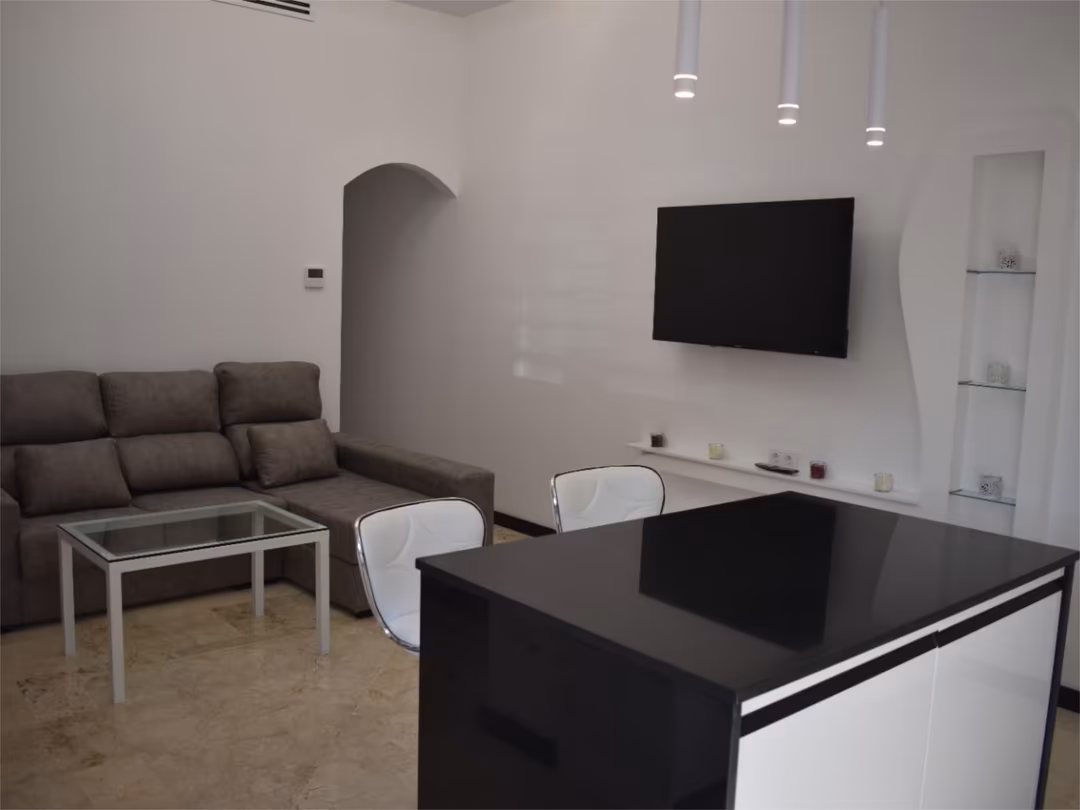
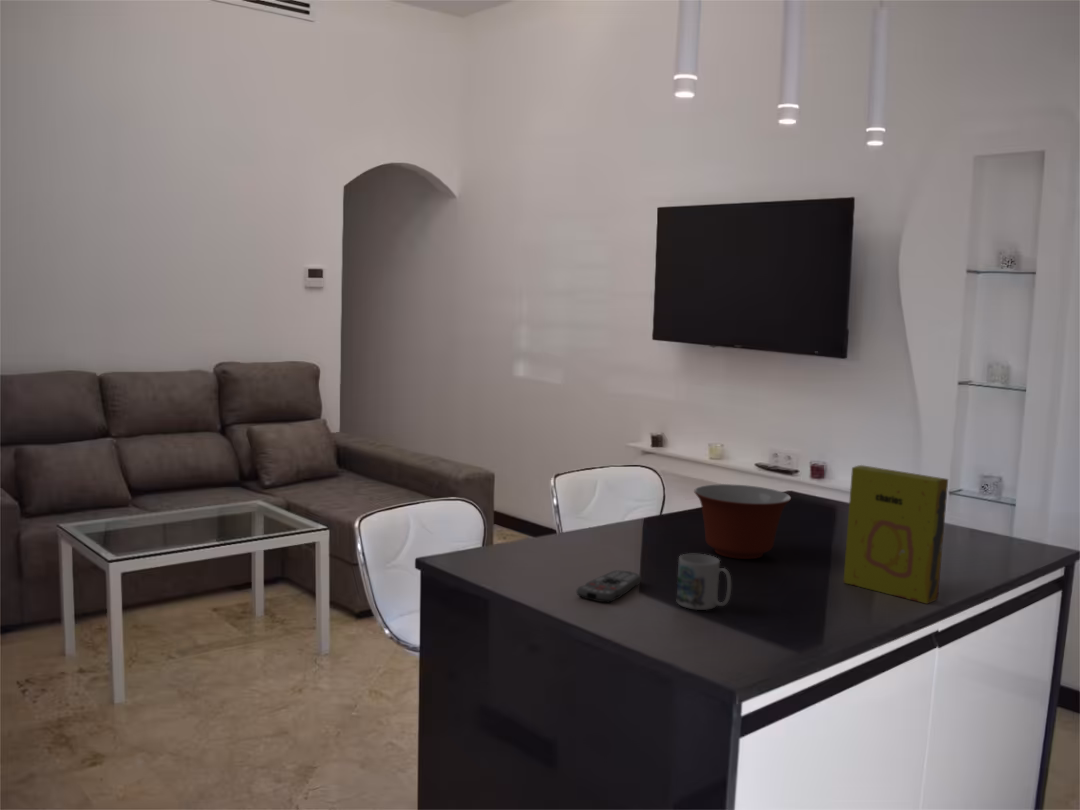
+ mug (704, 583)
+ mixing bowl (740, 523)
+ cereal box (894, 531)
+ remote control (611, 585)
